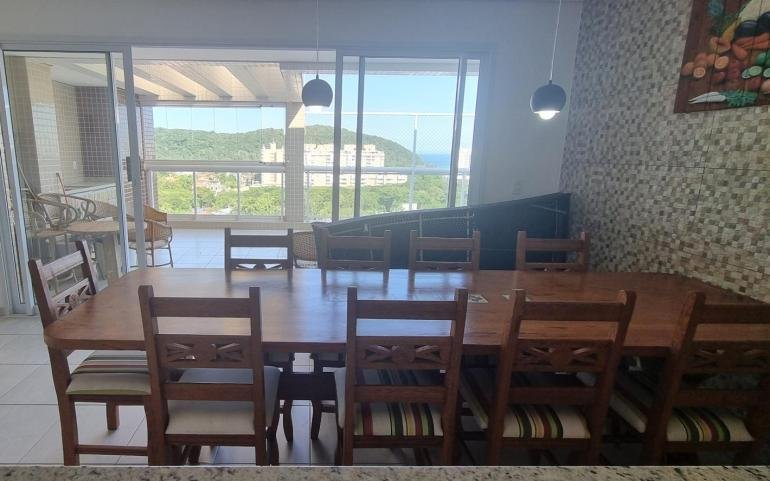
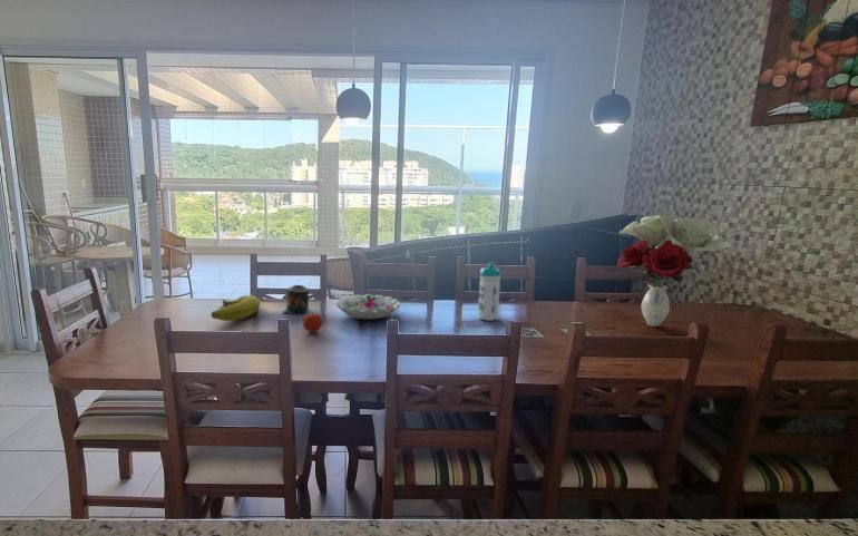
+ water bottle (489, 290)
+ flower bouquet (664, 269)
+ apple (312, 322)
+ candle (294, 298)
+ decorative bowl (368, 308)
+ banana (233, 306)
